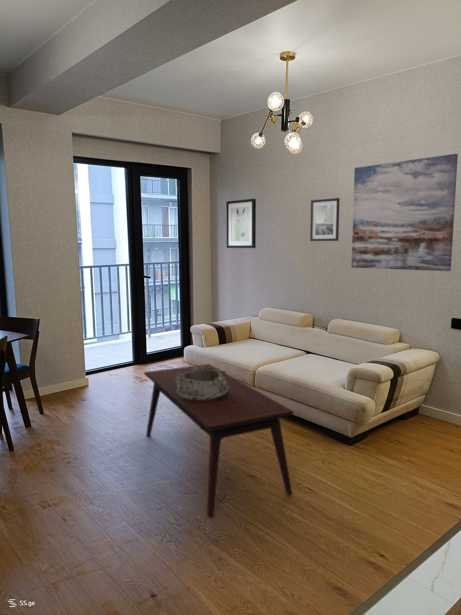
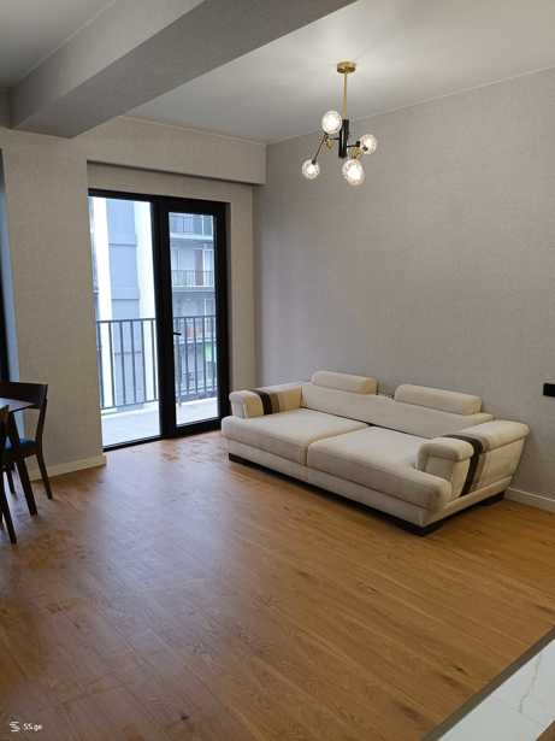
- wall art (324, 220)
- wall art (240, 224)
- coffee table (209, 425)
- wall art (399, 216)
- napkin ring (203, 383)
